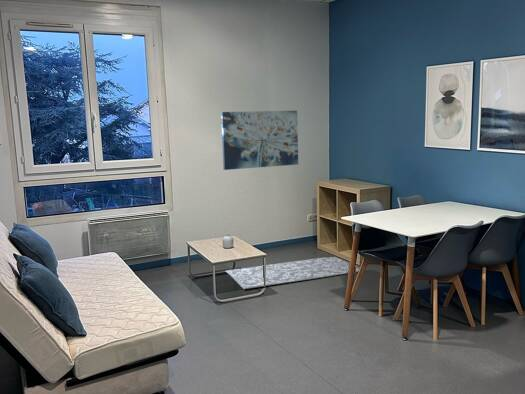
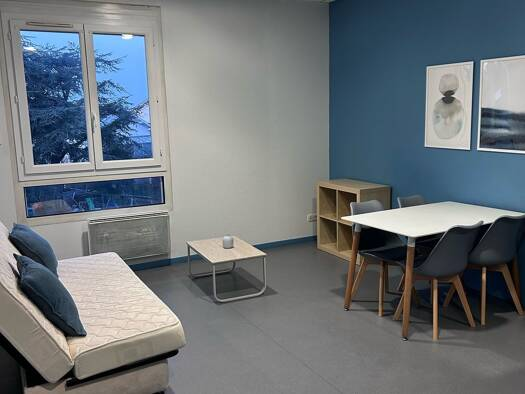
- wall art (261, 139)
- rug (293, 270)
